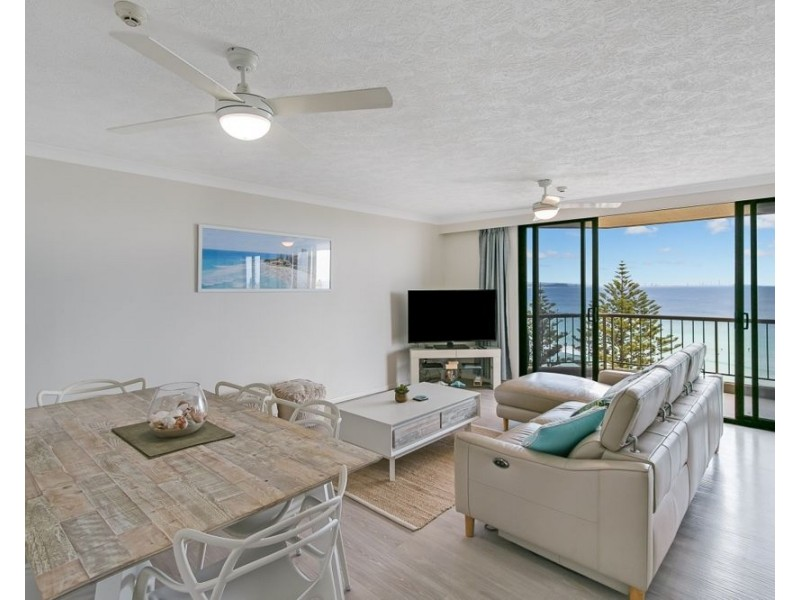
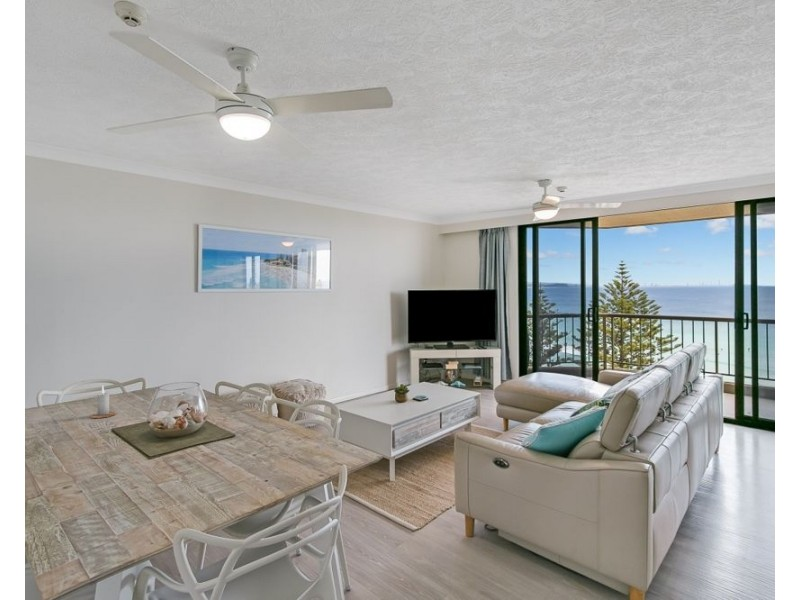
+ candle (103, 399)
